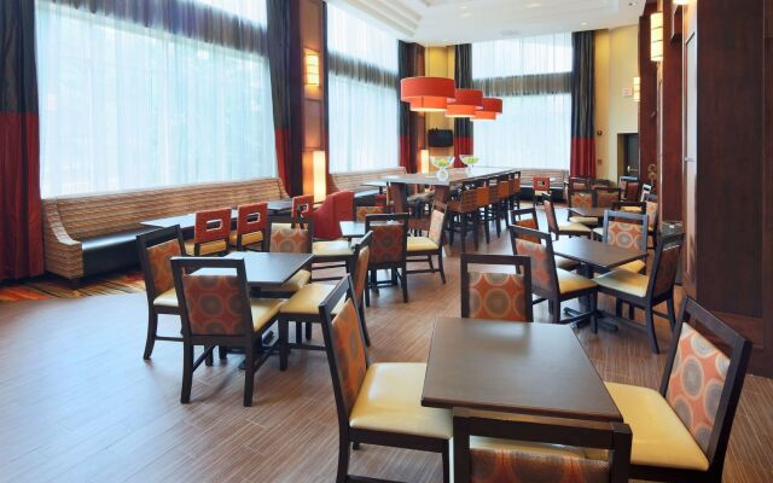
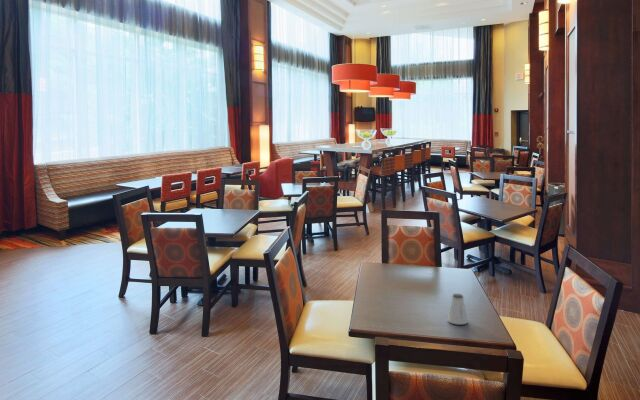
+ saltshaker (457, 308)
